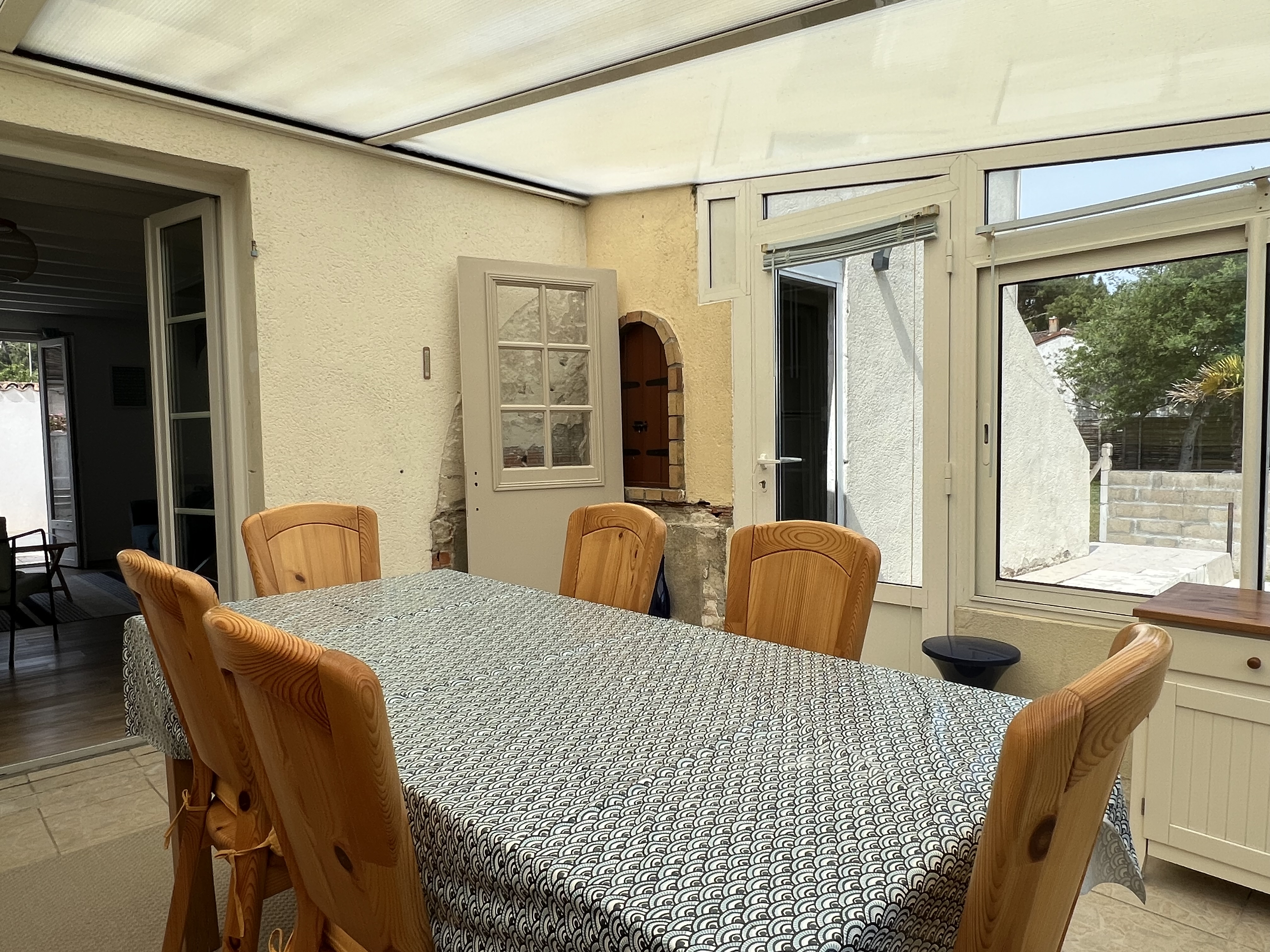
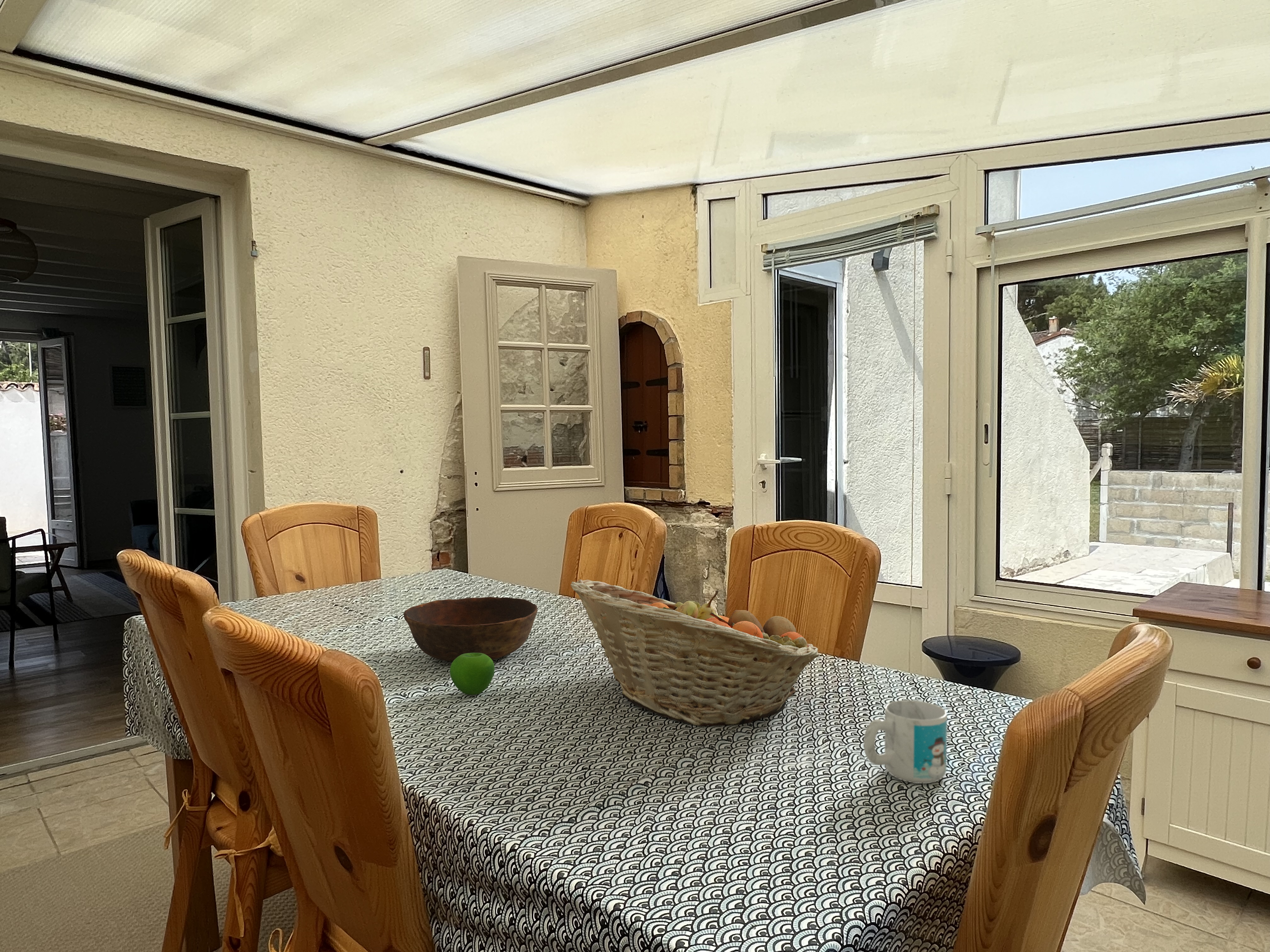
+ bowl (472, 631)
+ mug (905, 744)
+ apple (472, 673)
+ fruit basket (689, 638)
